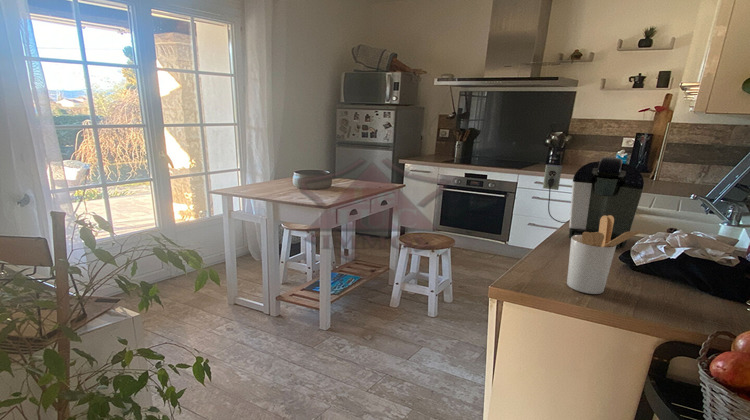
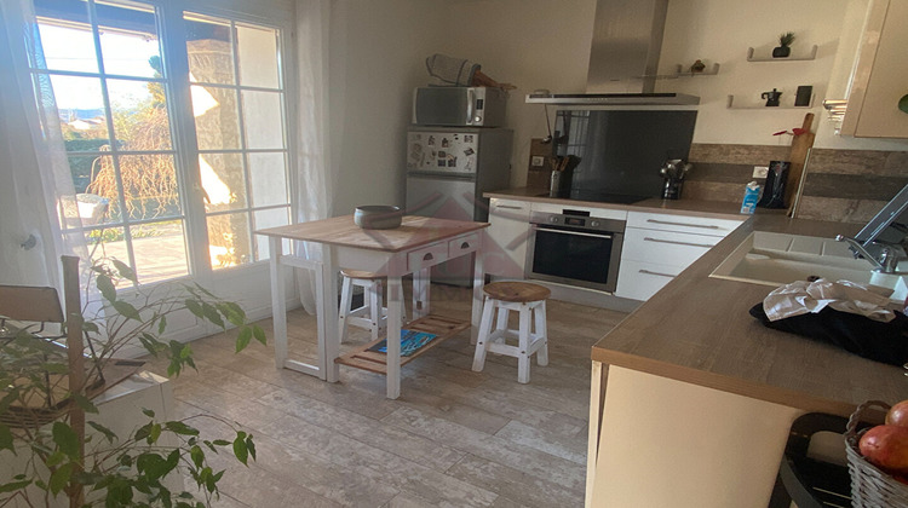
- coffee maker (585, 197)
- utensil holder (602, 256)
